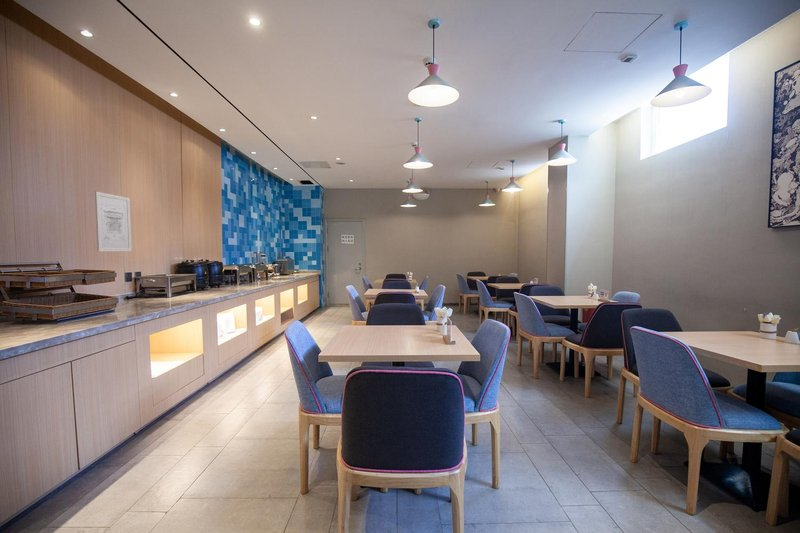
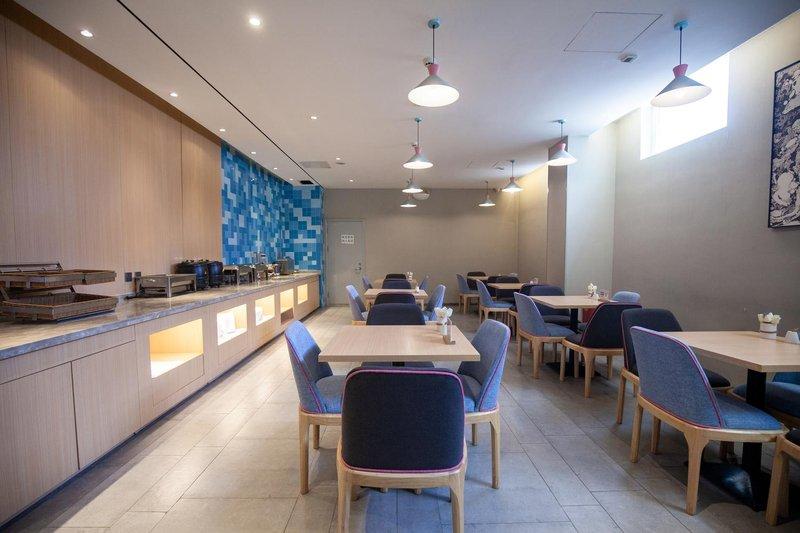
- wall art (114, 223)
